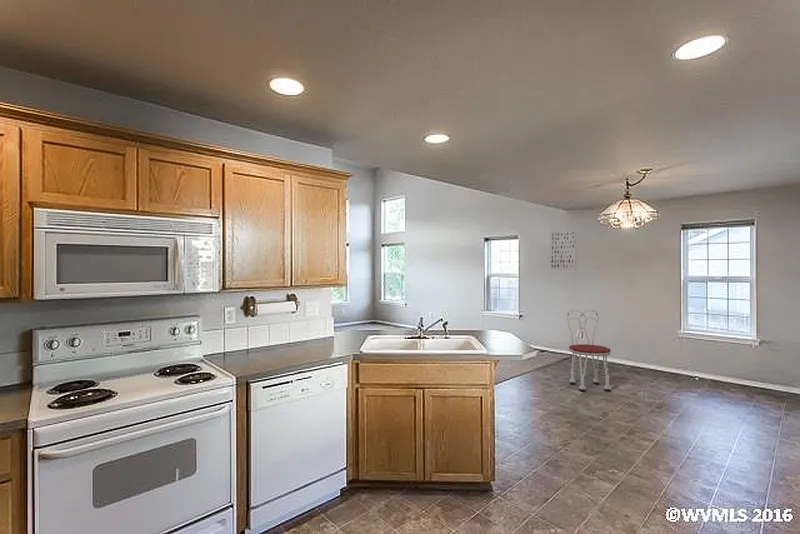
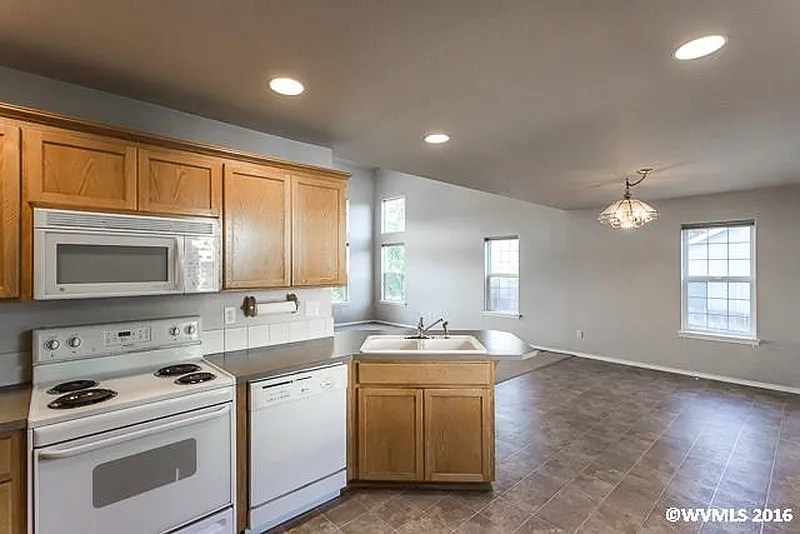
- wall art (563, 250)
- dining chair (589, 349)
